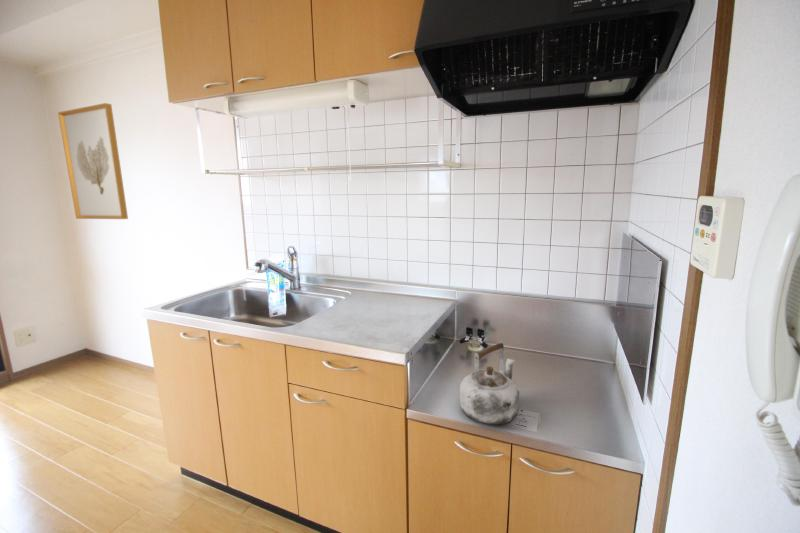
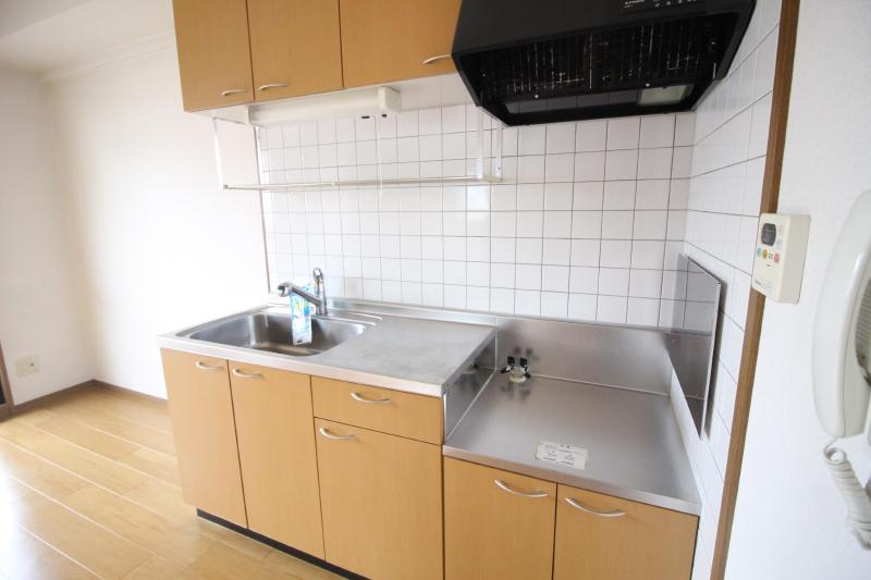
- wall art (92, 165)
- kettle (493, 377)
